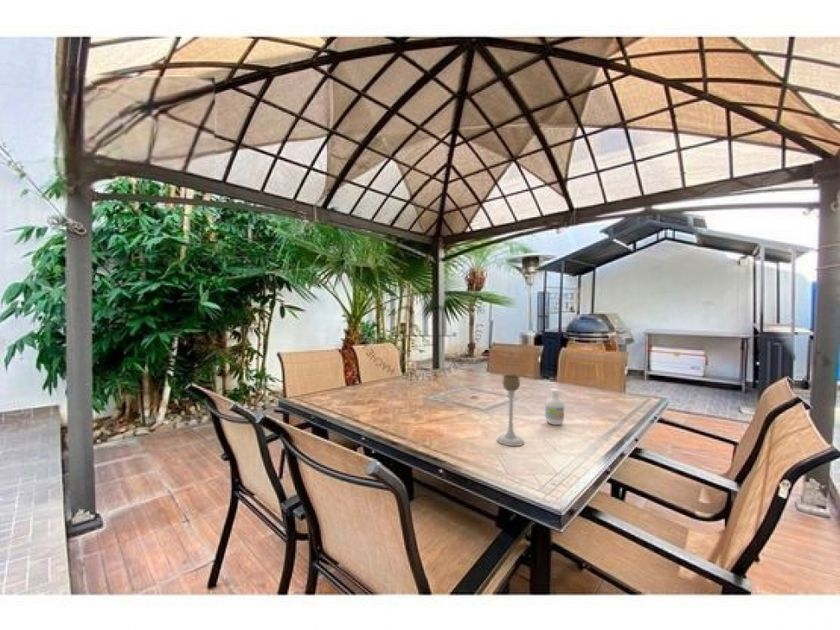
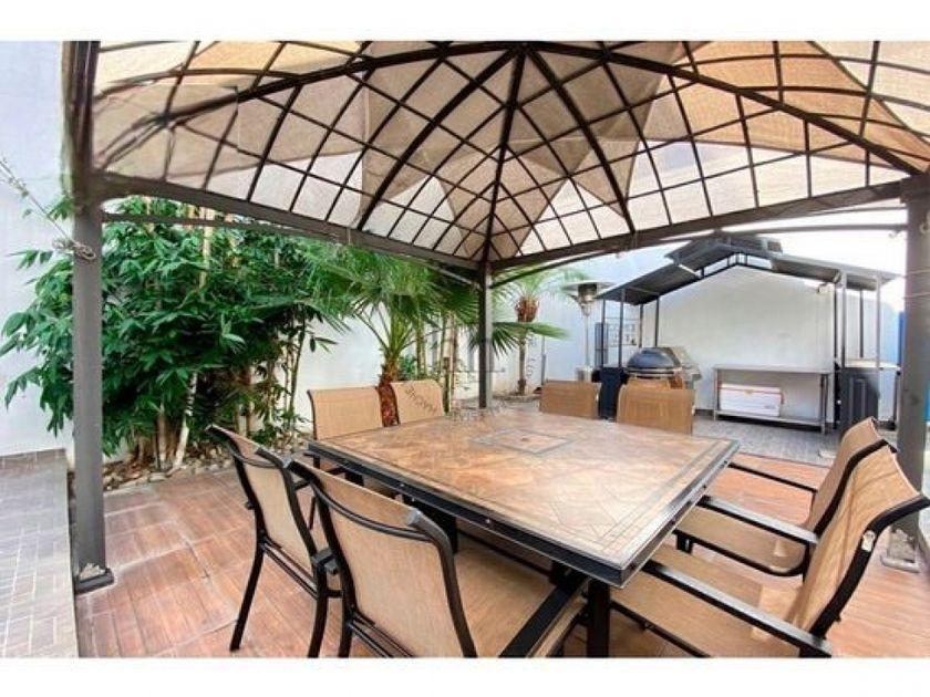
- candle holder (510, 408)
- bottle (554, 406)
